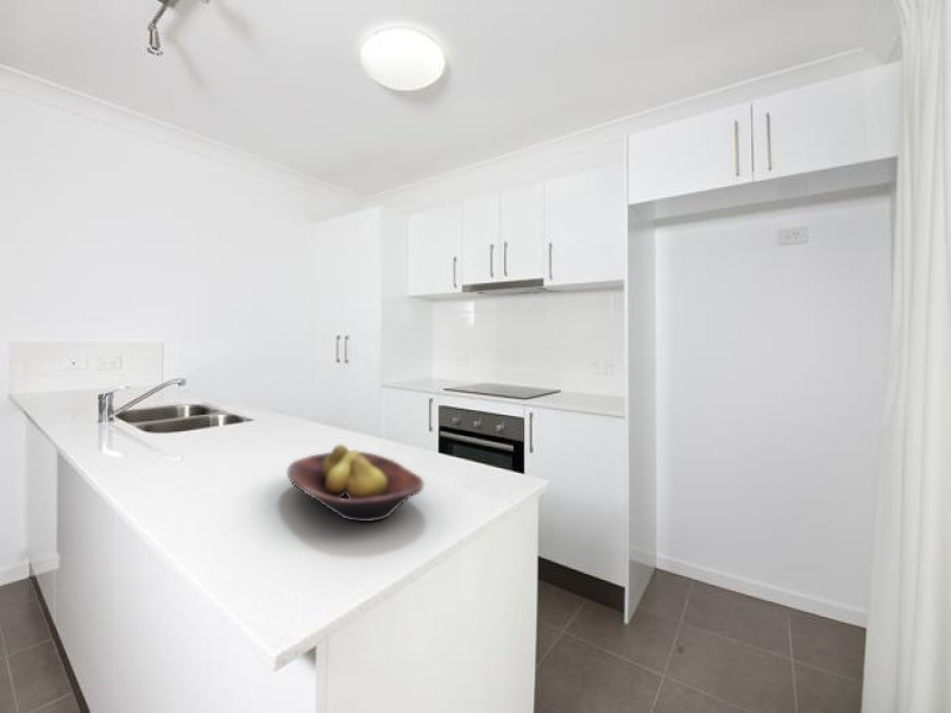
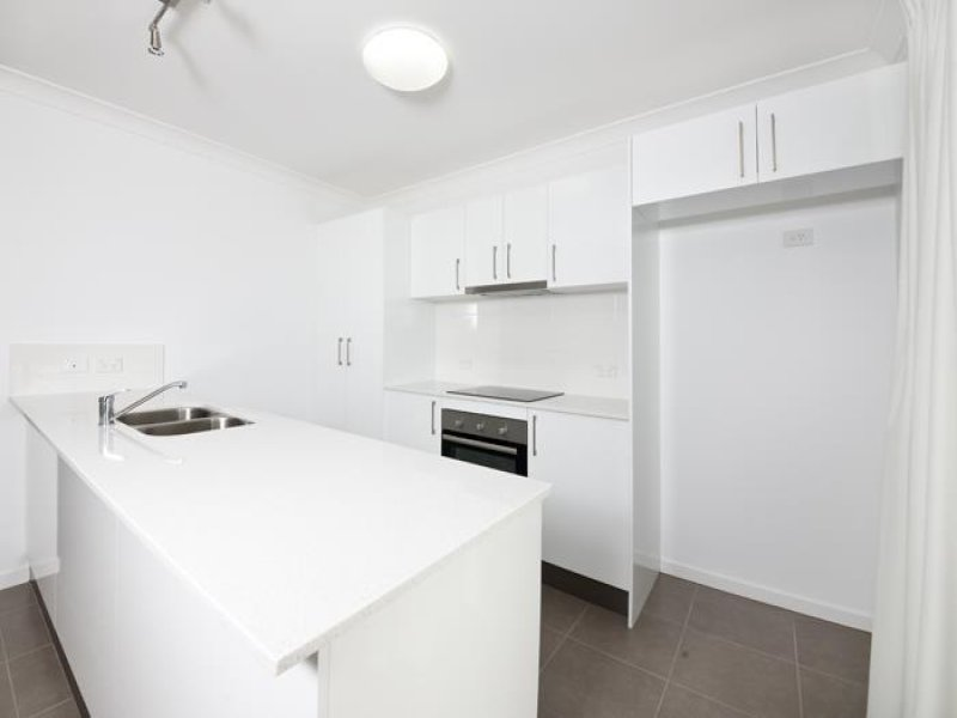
- fruit bowl (352, 474)
